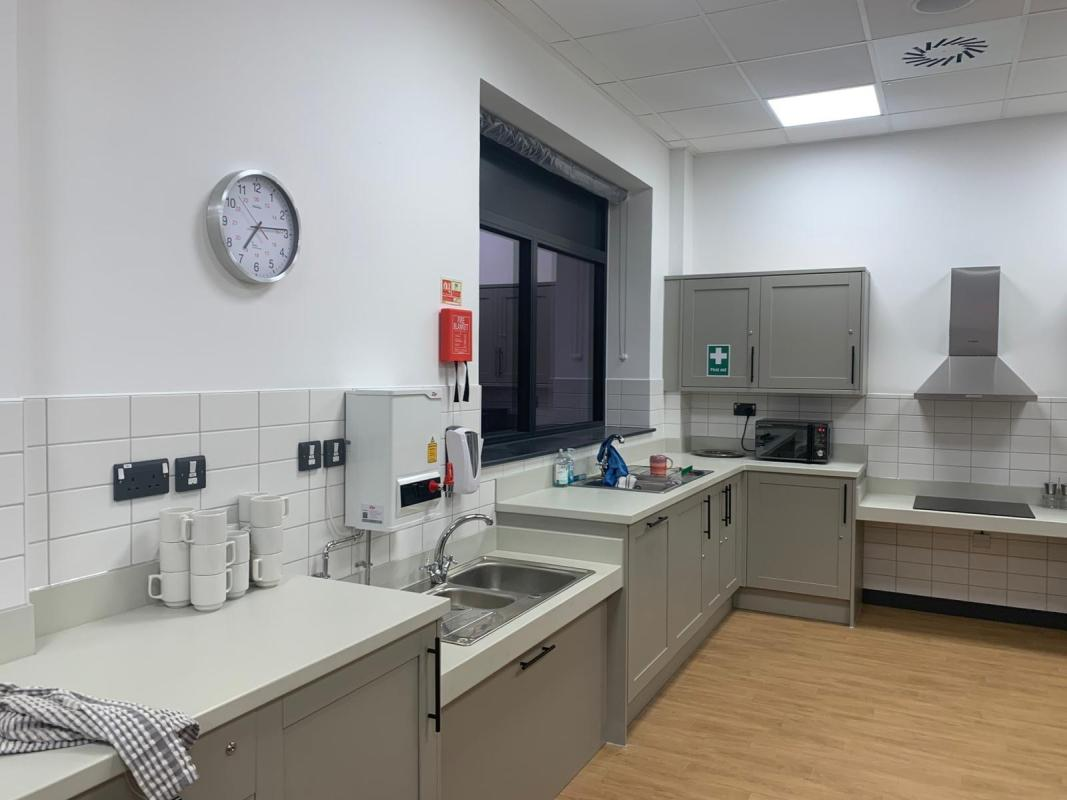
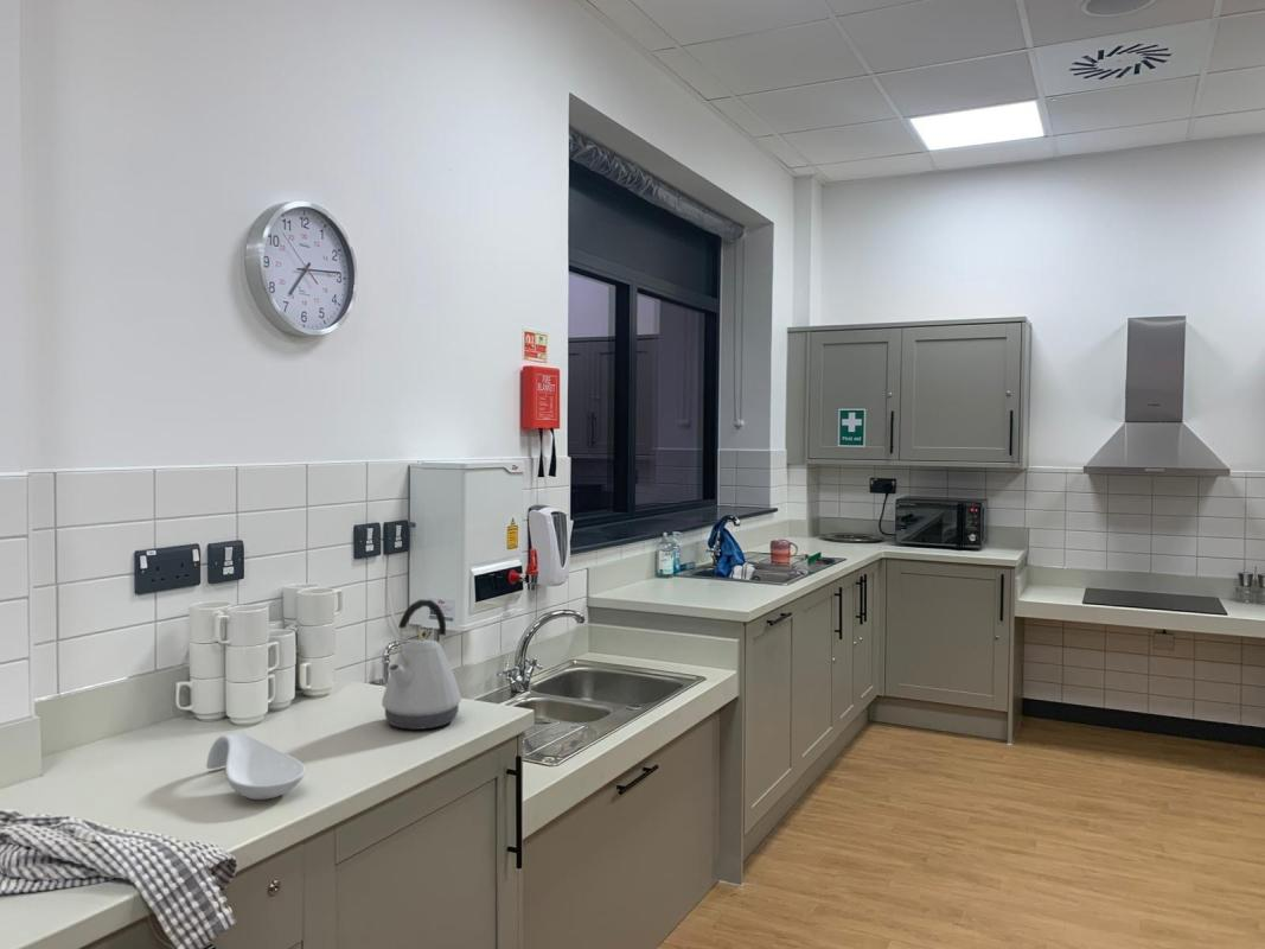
+ kettle (420, 661)
+ spoon rest (249, 763)
